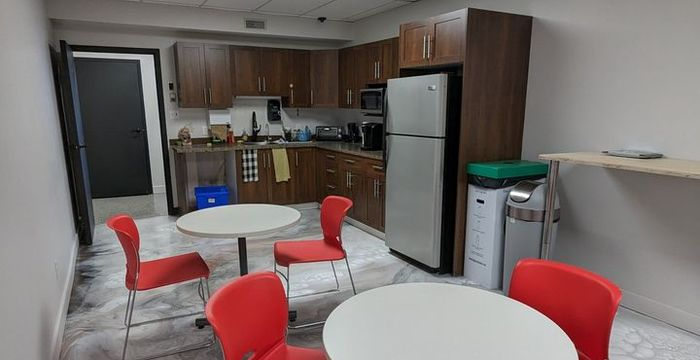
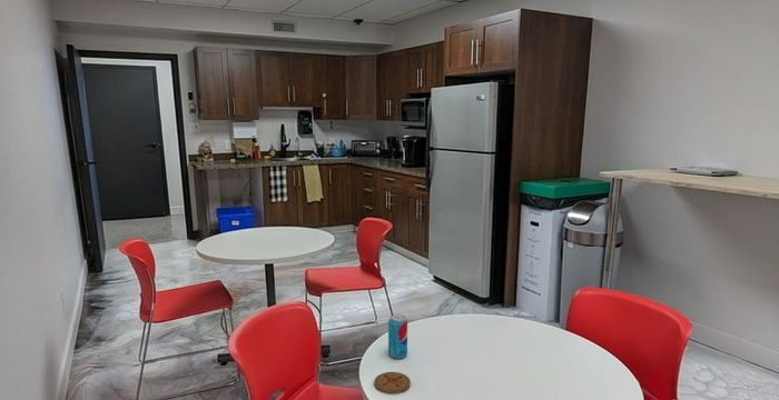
+ coaster (392, 382)
+ beverage can (397, 336)
